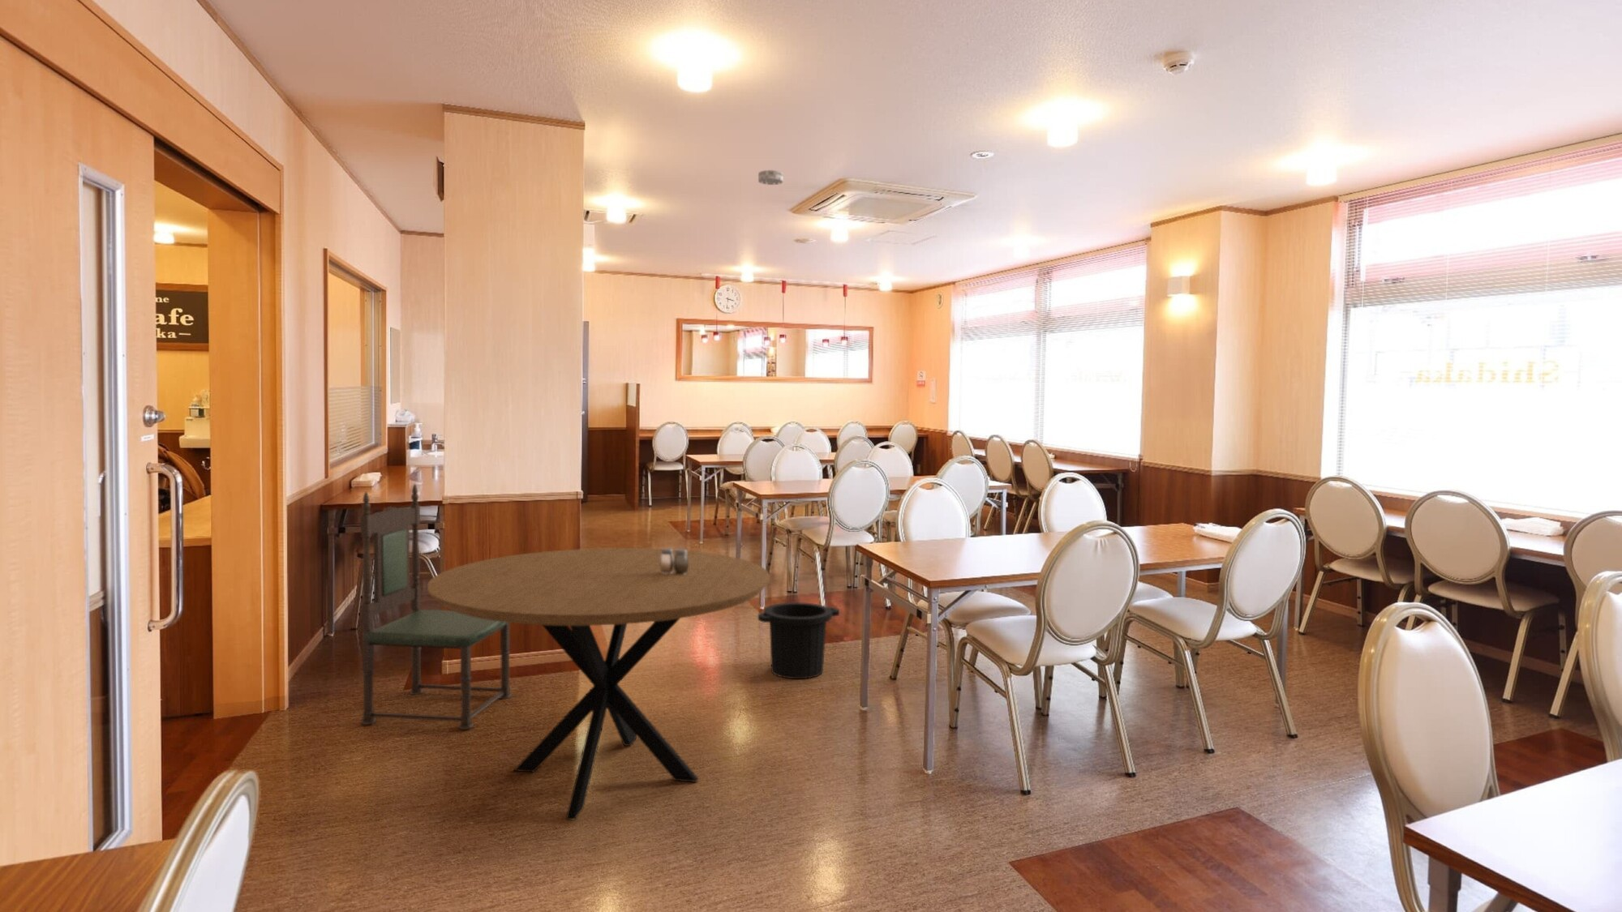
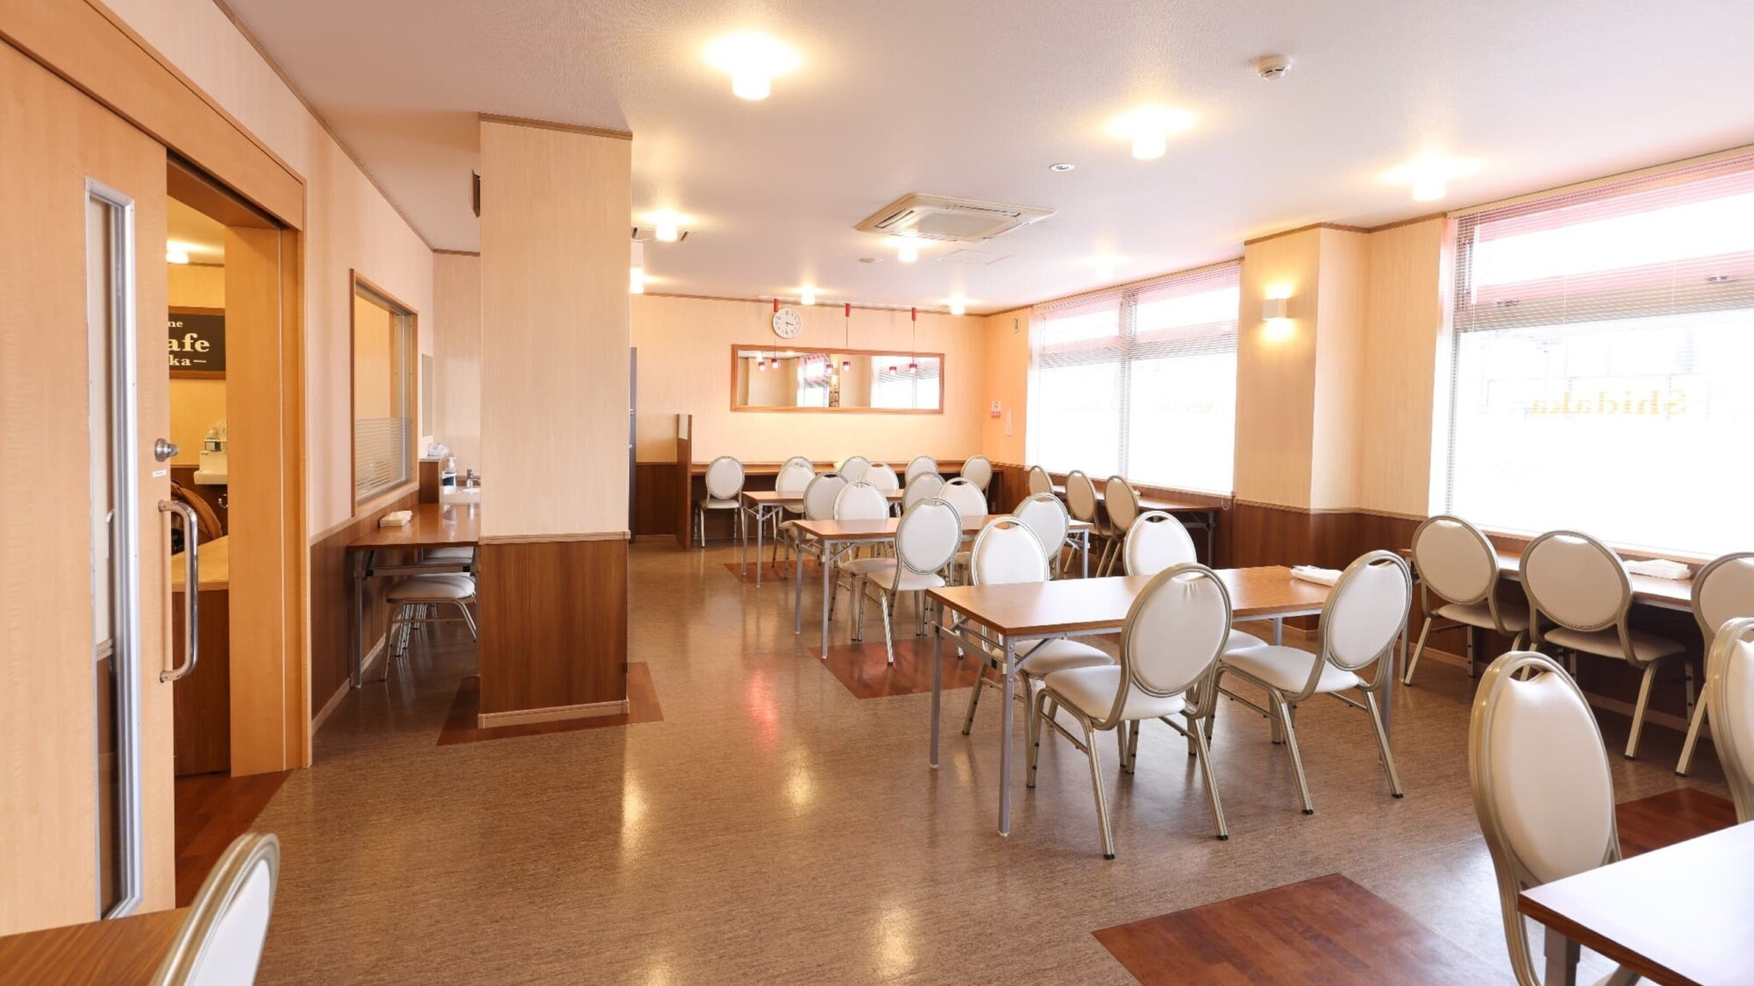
- smoke detector (771, 177)
- salt and pepper shaker (673, 560)
- dining table (606, 675)
- trash can (798, 640)
- dining chair (437, 609)
